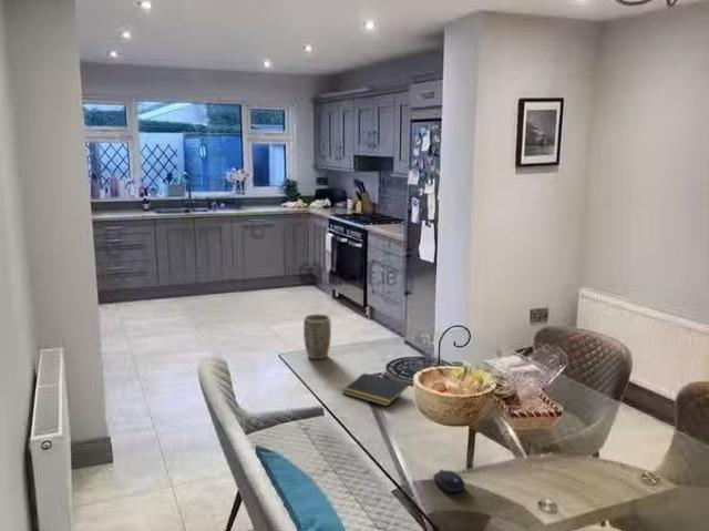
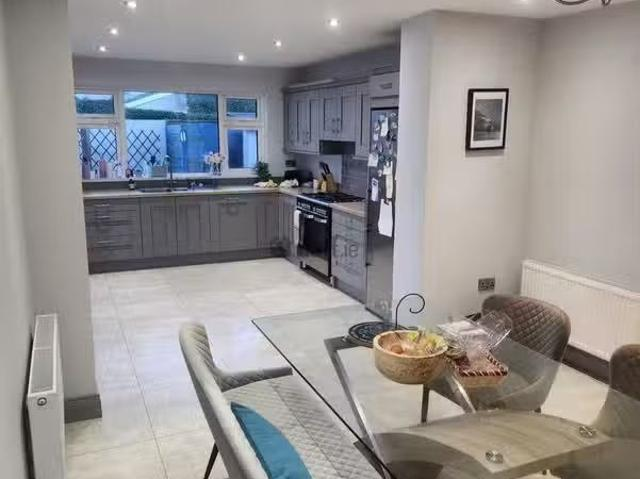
- computer mouse (448, 479)
- plant pot (317, 336)
- notepad (374, 388)
